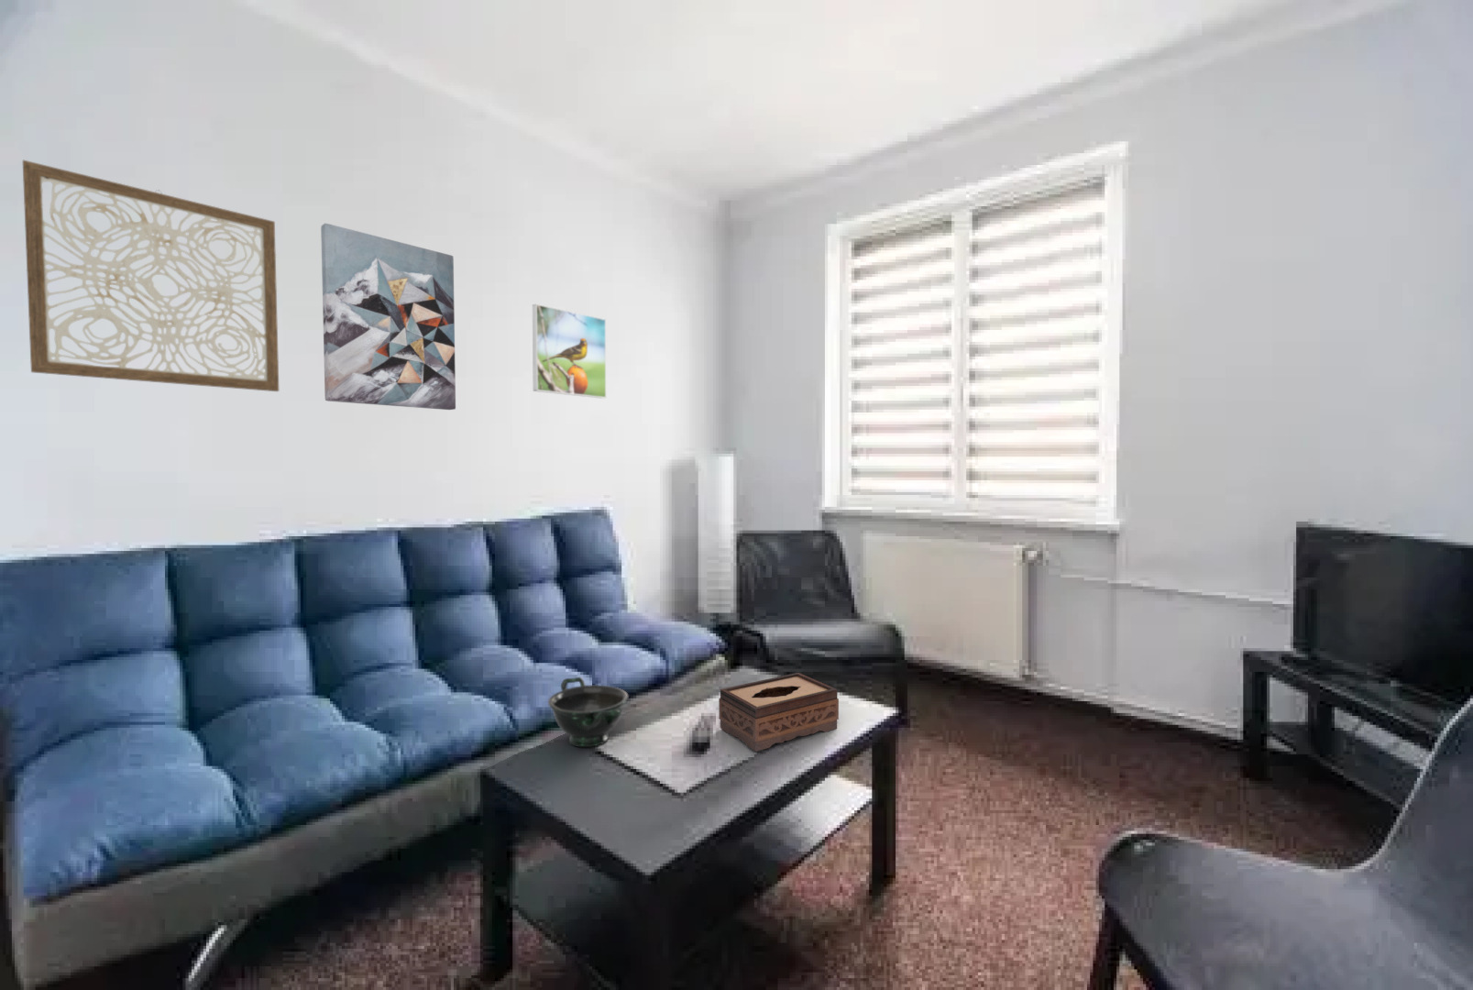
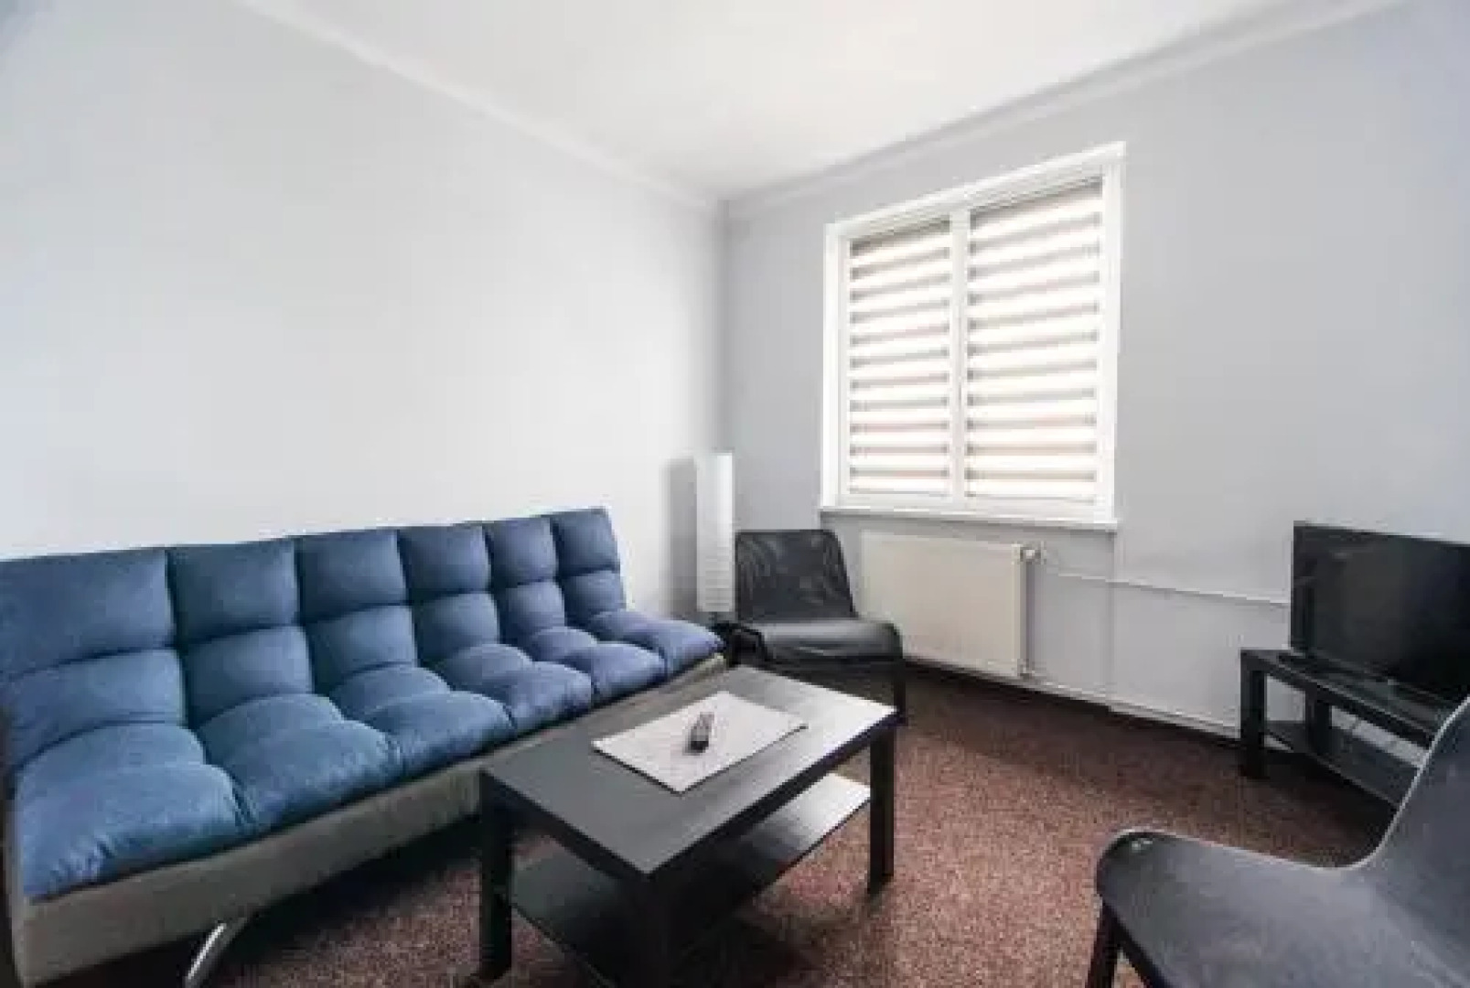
- bowl (589, 715)
- wall art (392, 324)
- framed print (570, 352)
- wall art (159, 293)
- tissue box (778, 708)
